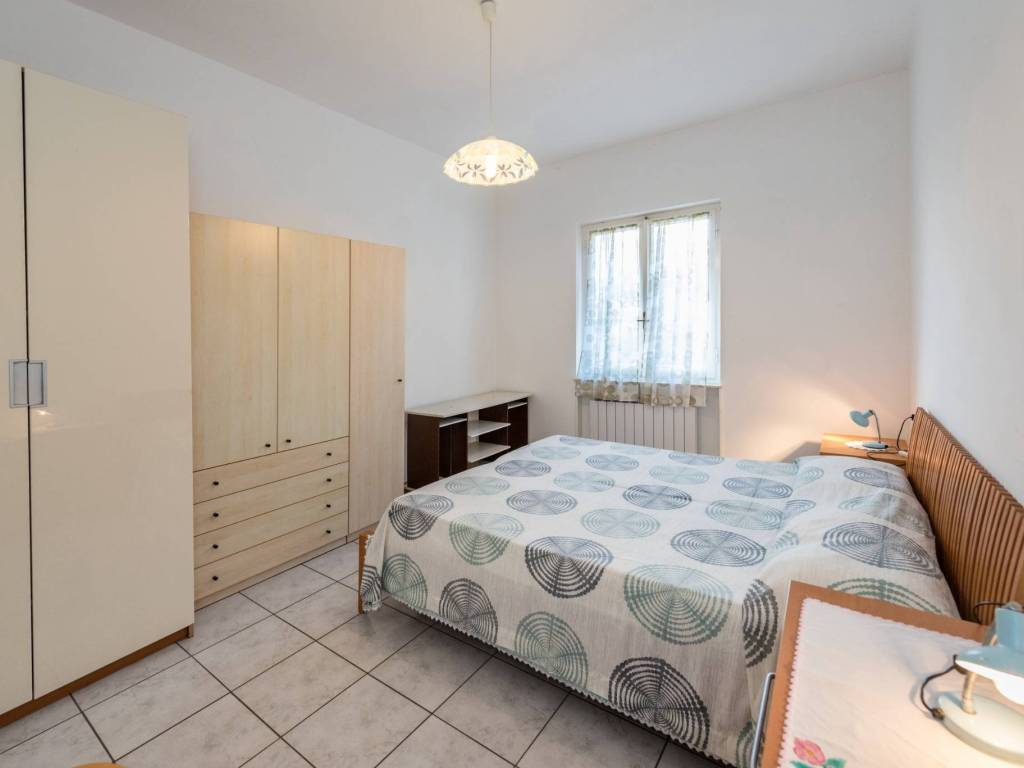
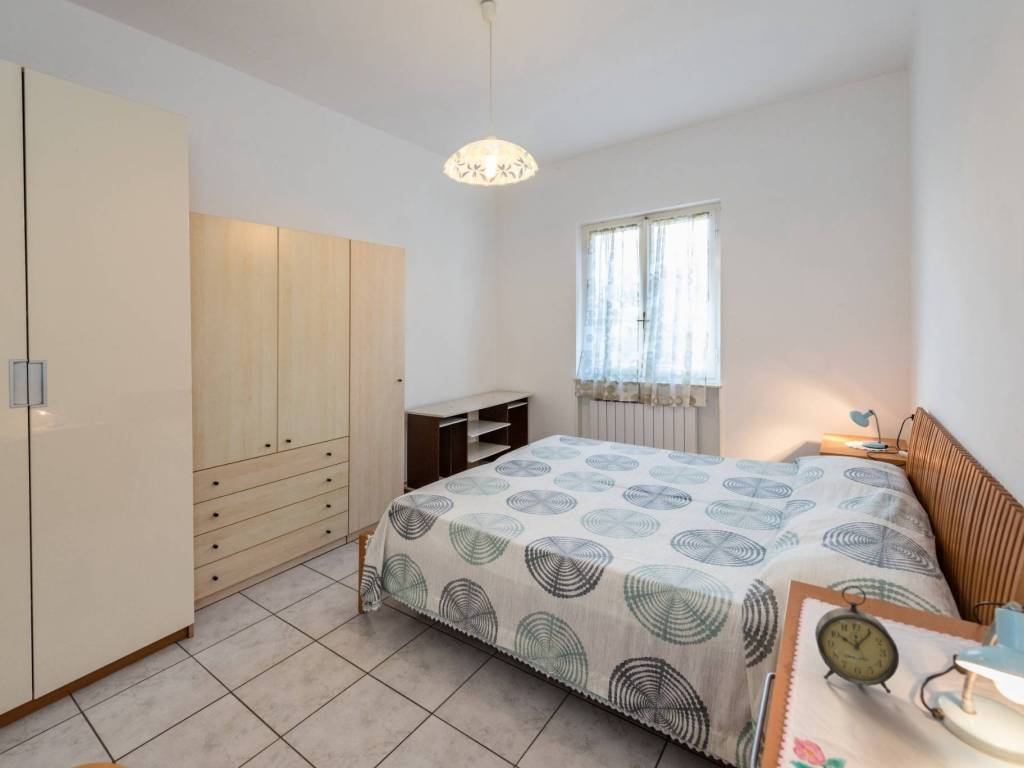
+ alarm clock (854, 634)
